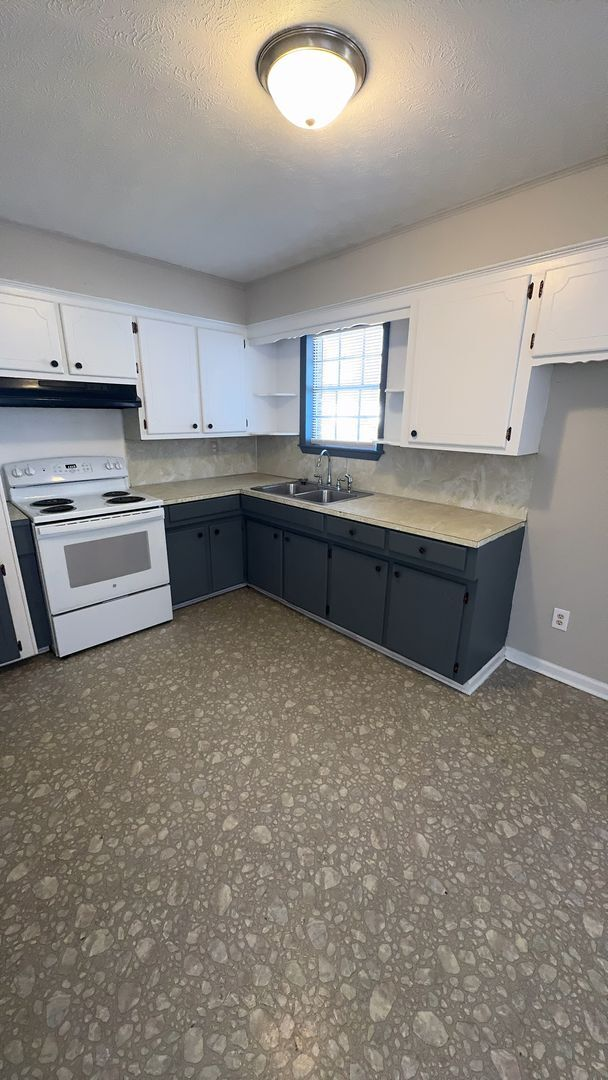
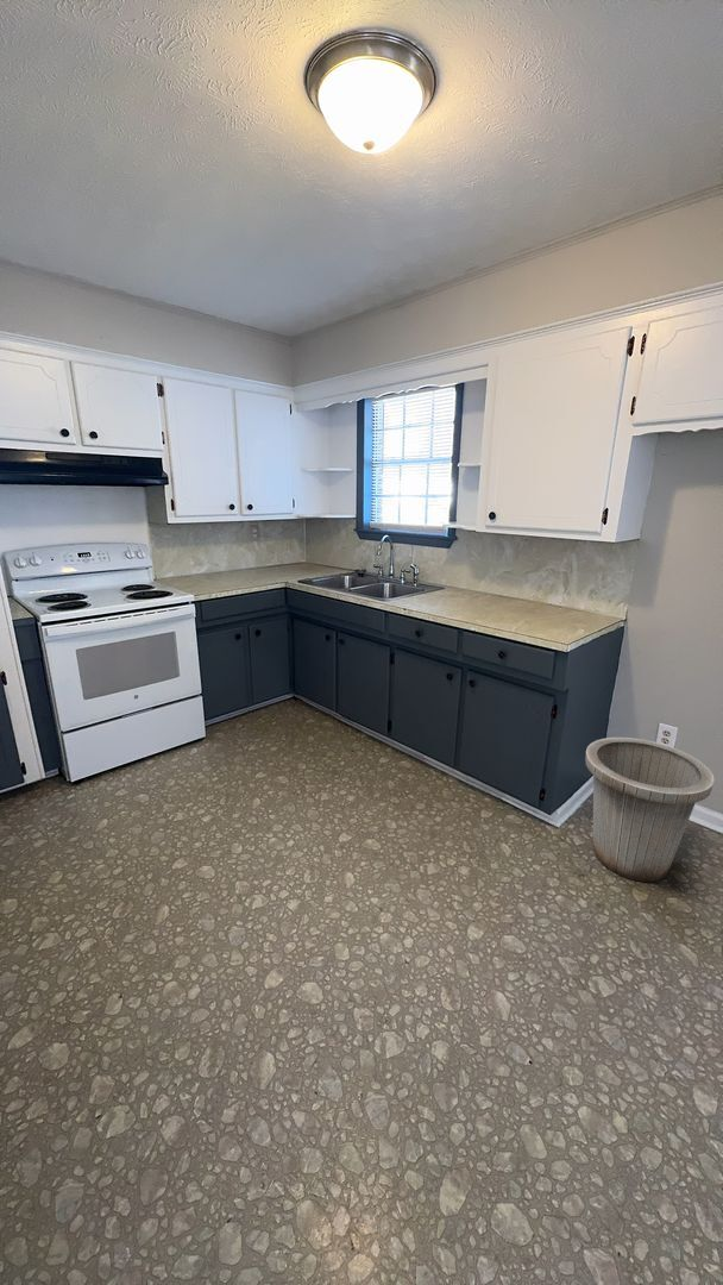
+ trash can (637, 810)
